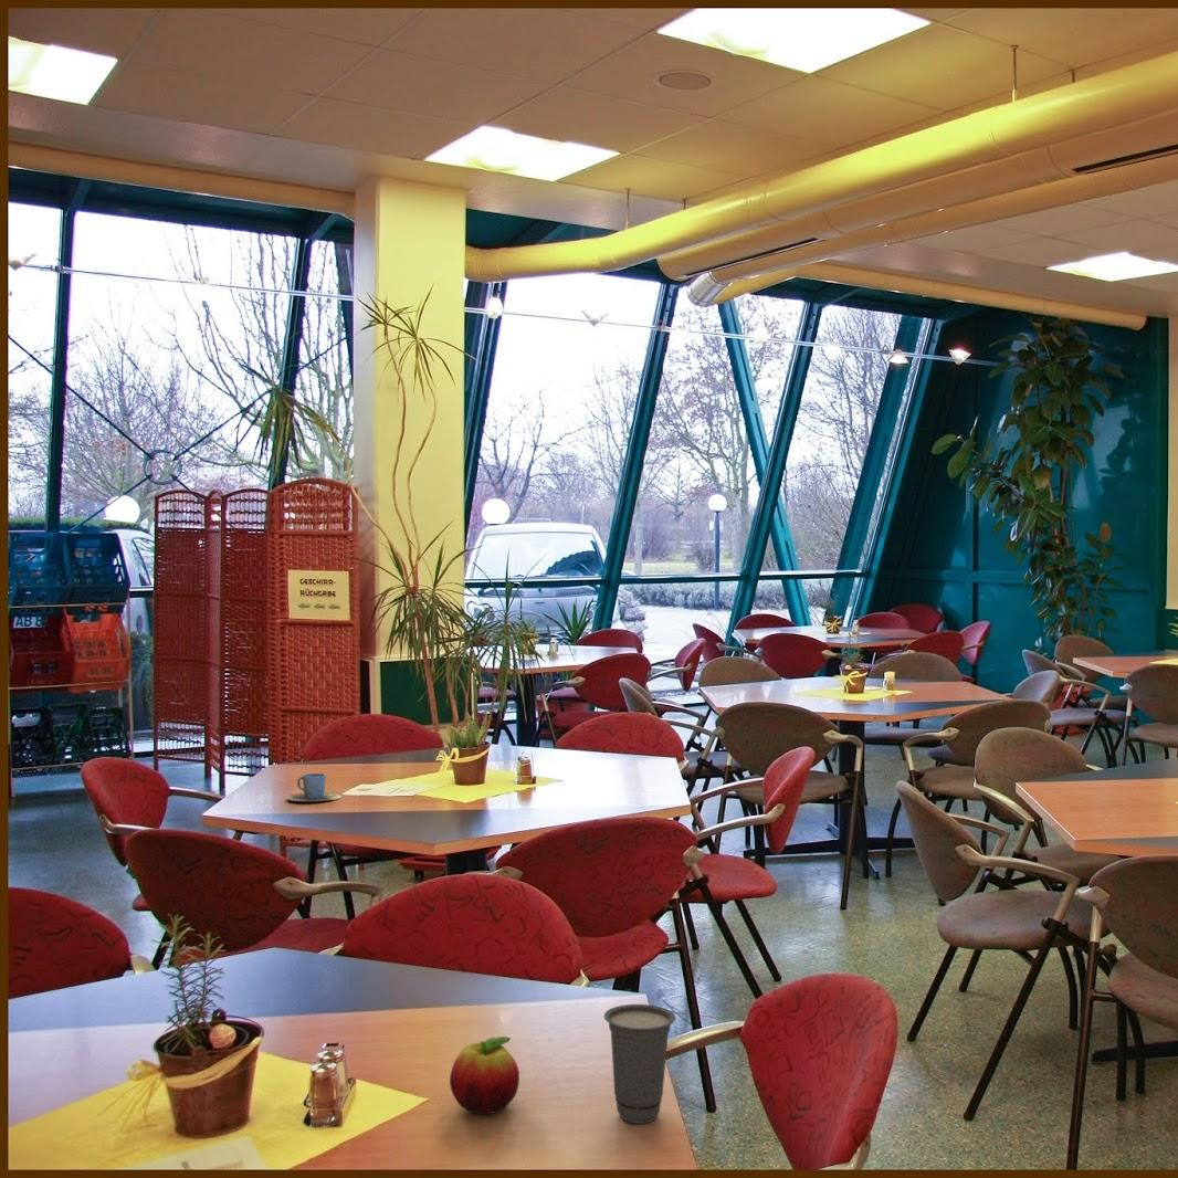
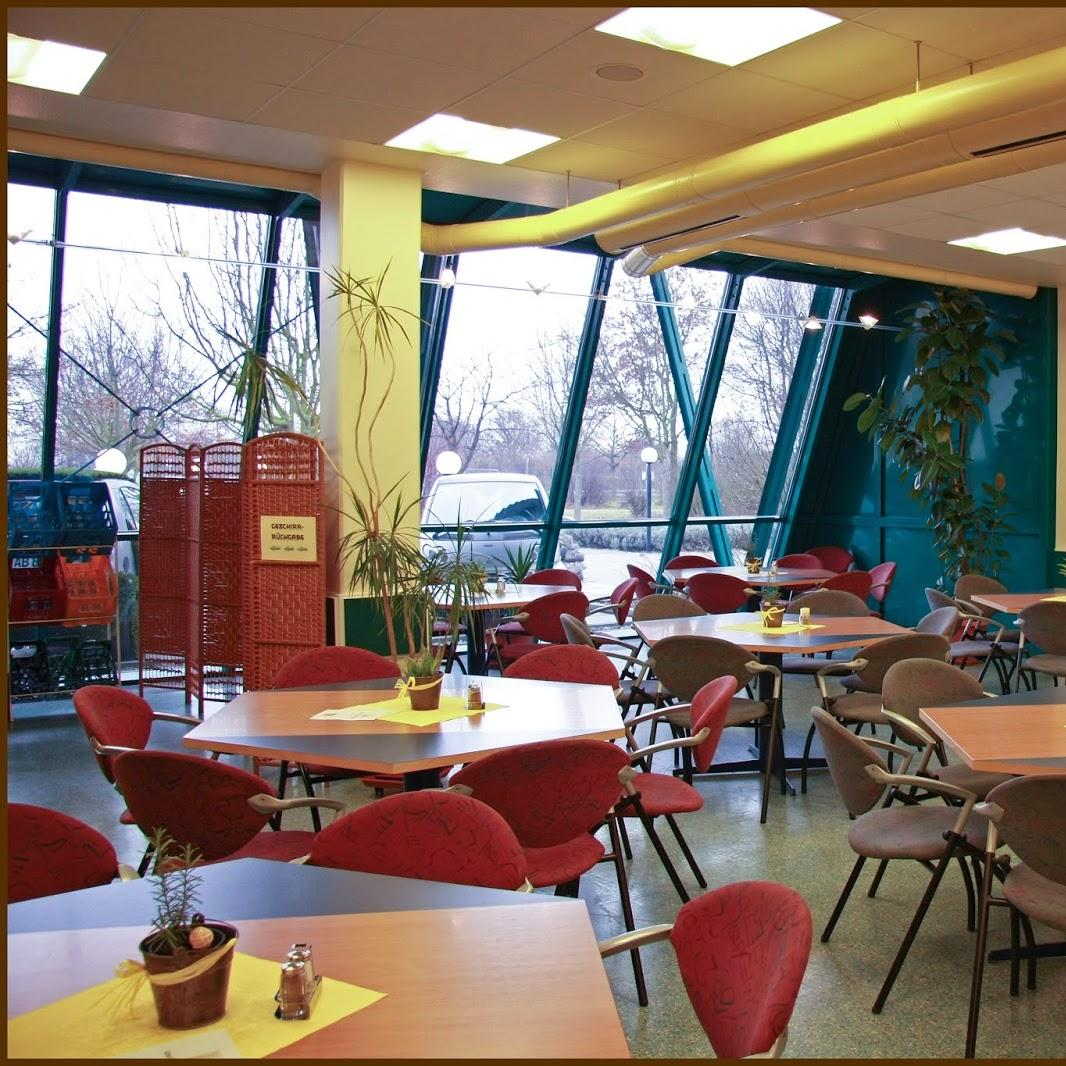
- fruit (484, 1074)
- cup (639, 1065)
- cup (314, 786)
